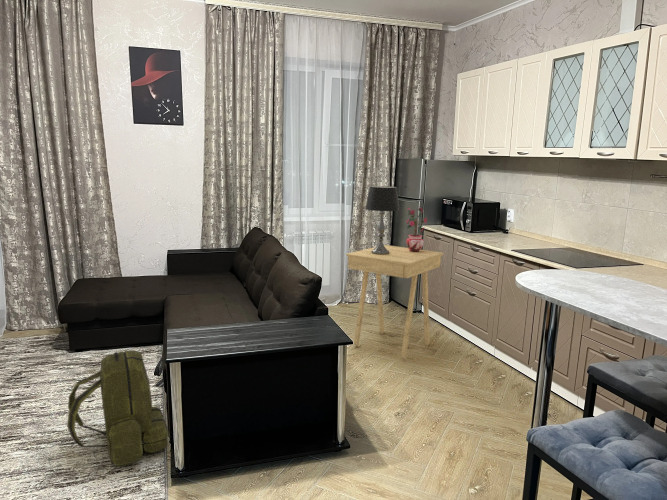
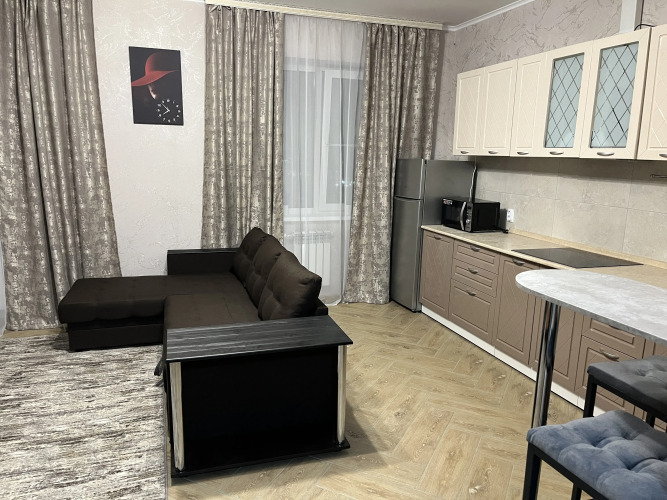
- table lamp (381, 220)
- potted plant (415, 228)
- side table (382, 302)
- backpack (118, 400)
